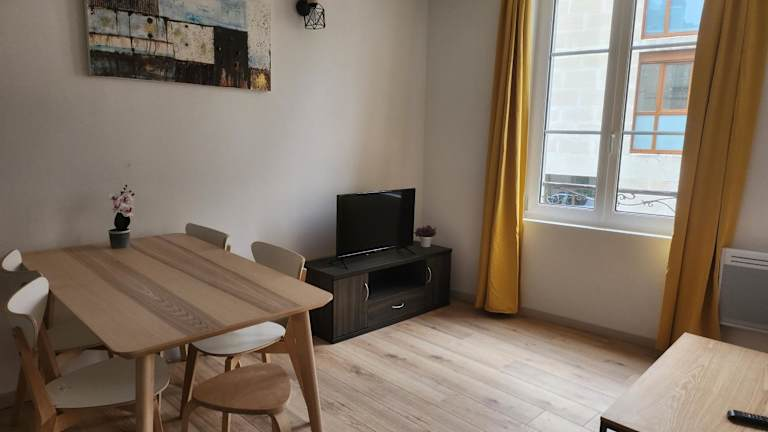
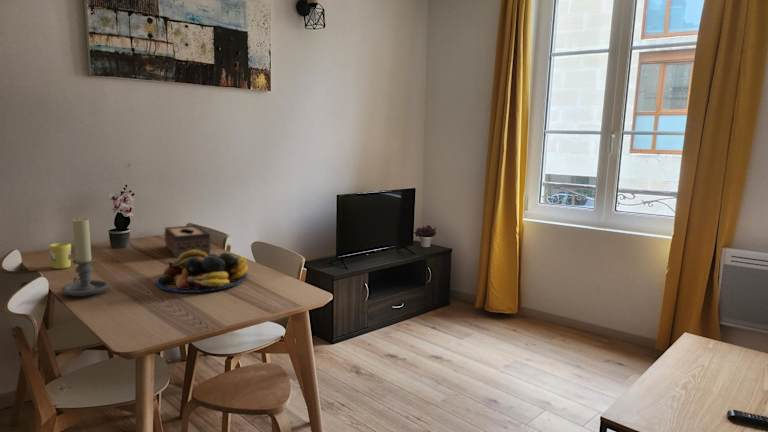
+ candle holder (81, 255)
+ mug (60, 254)
+ fruit bowl (201, 264)
+ tissue box (187, 240)
